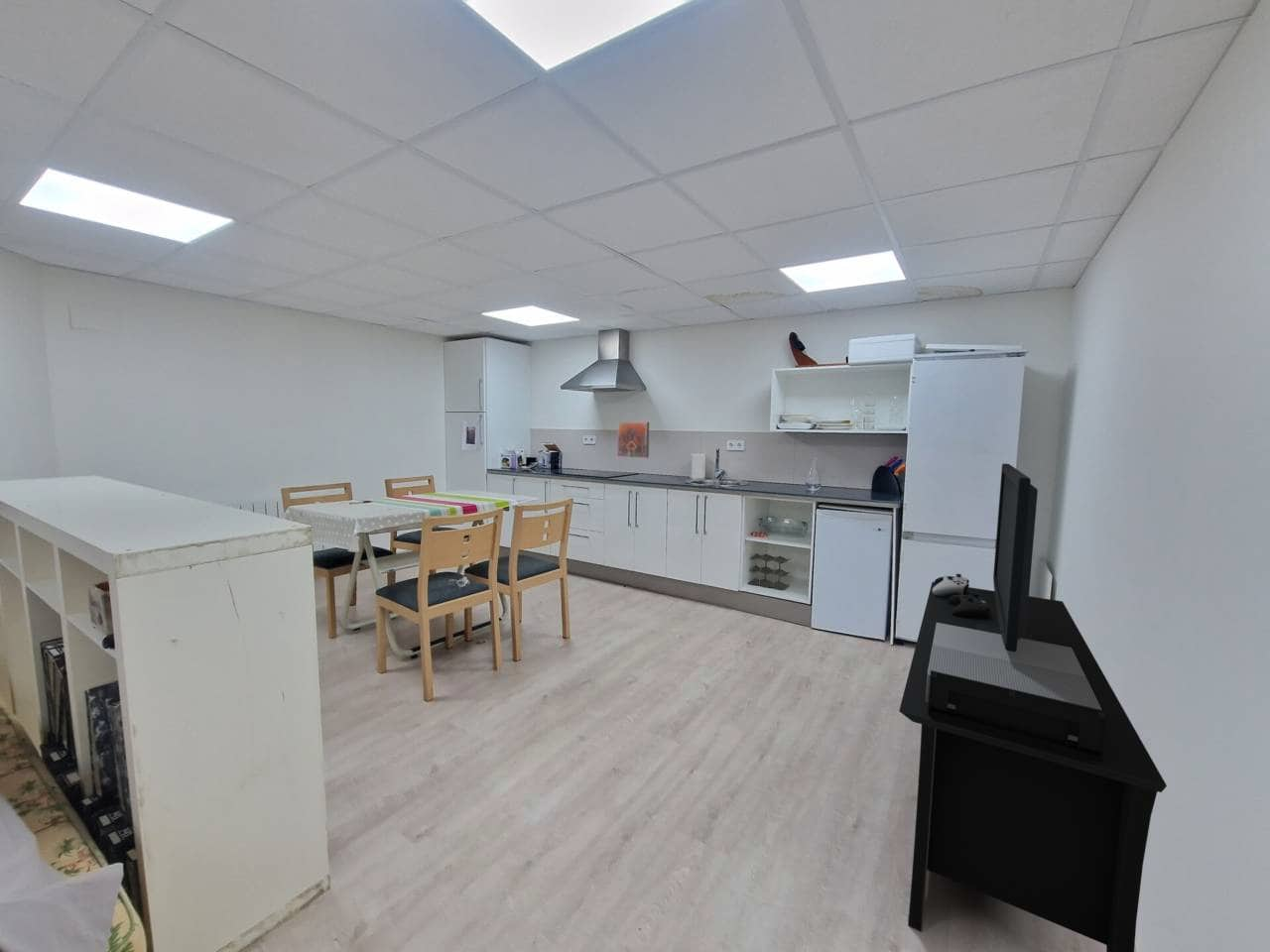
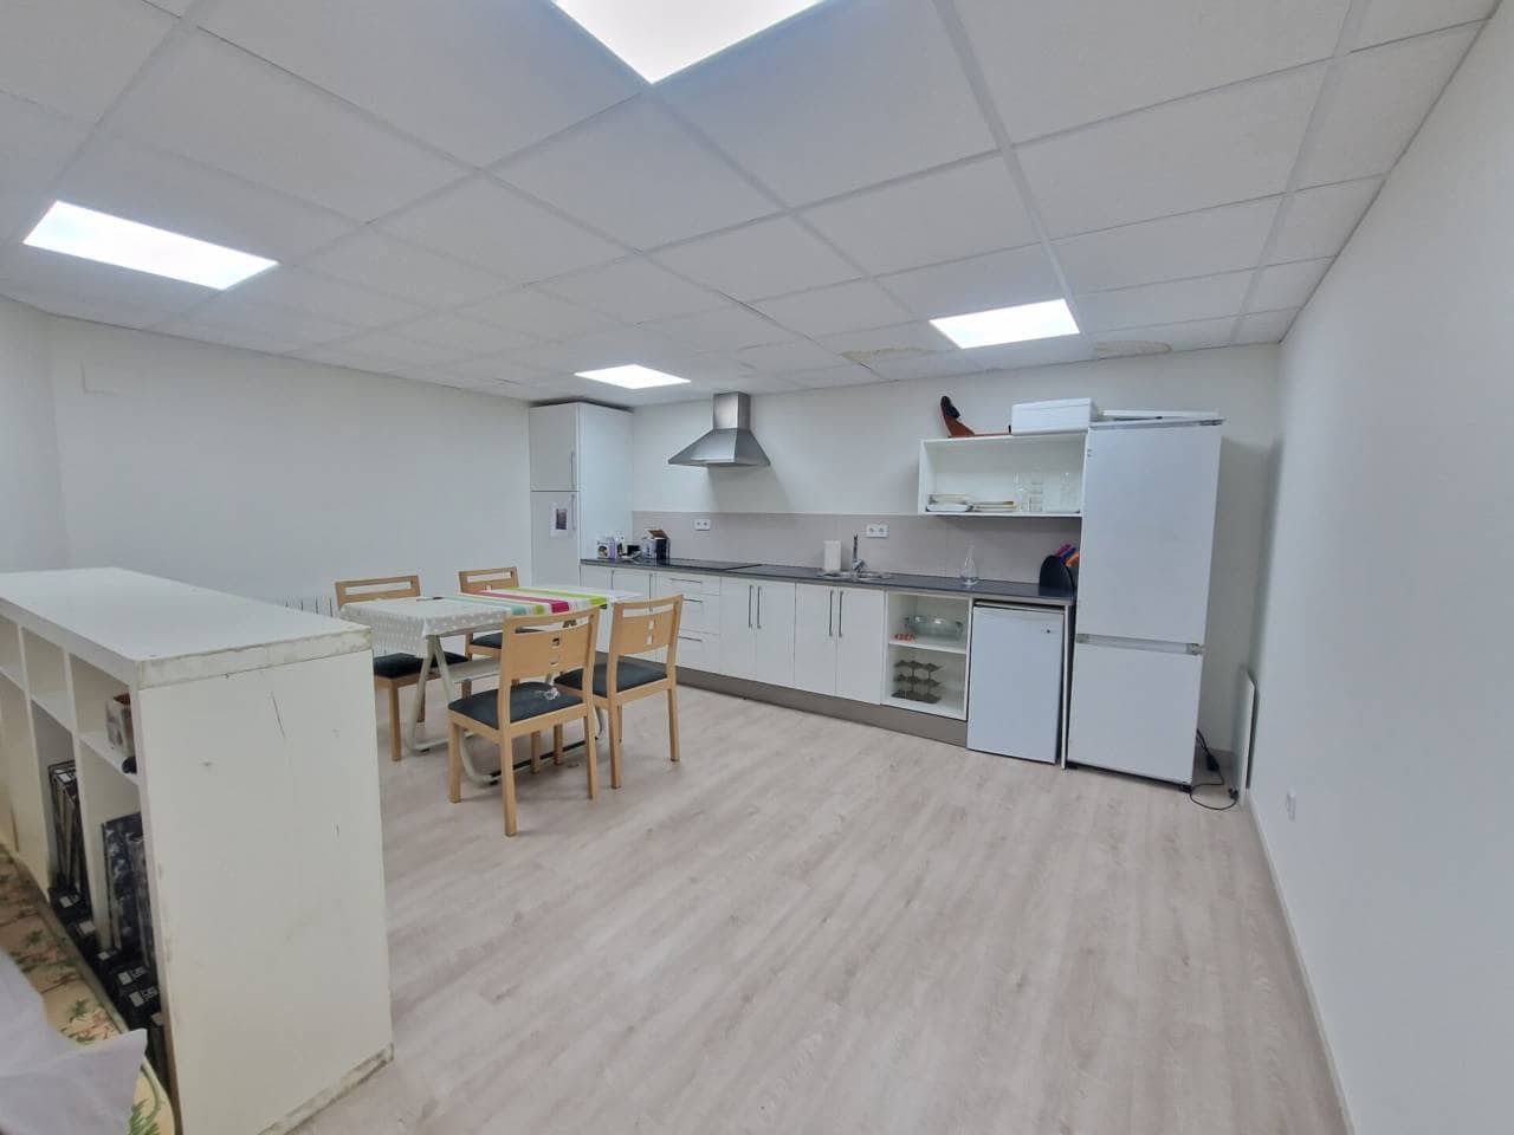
- media console (1001, 640)
- decorative tile (633, 439)
